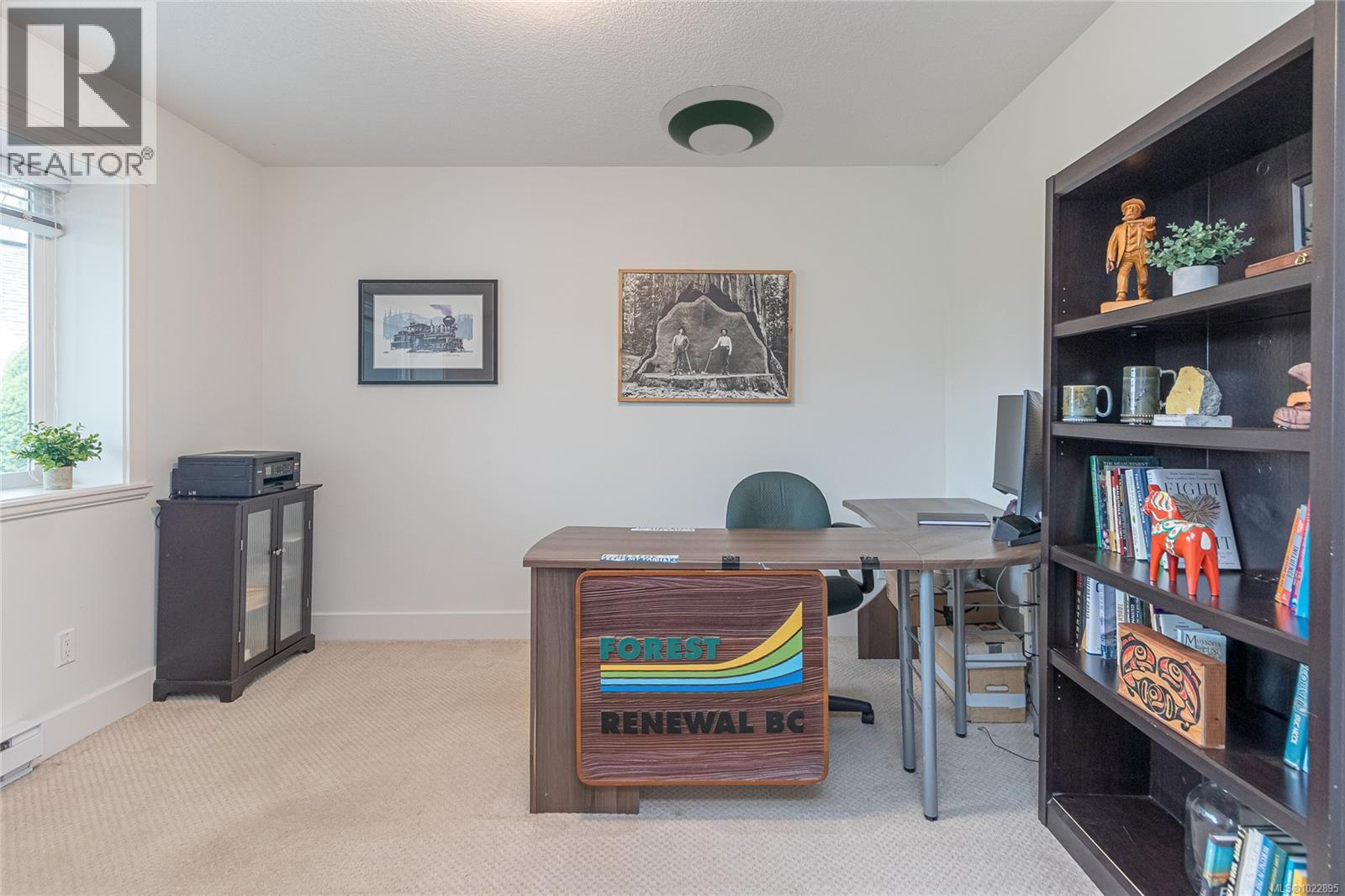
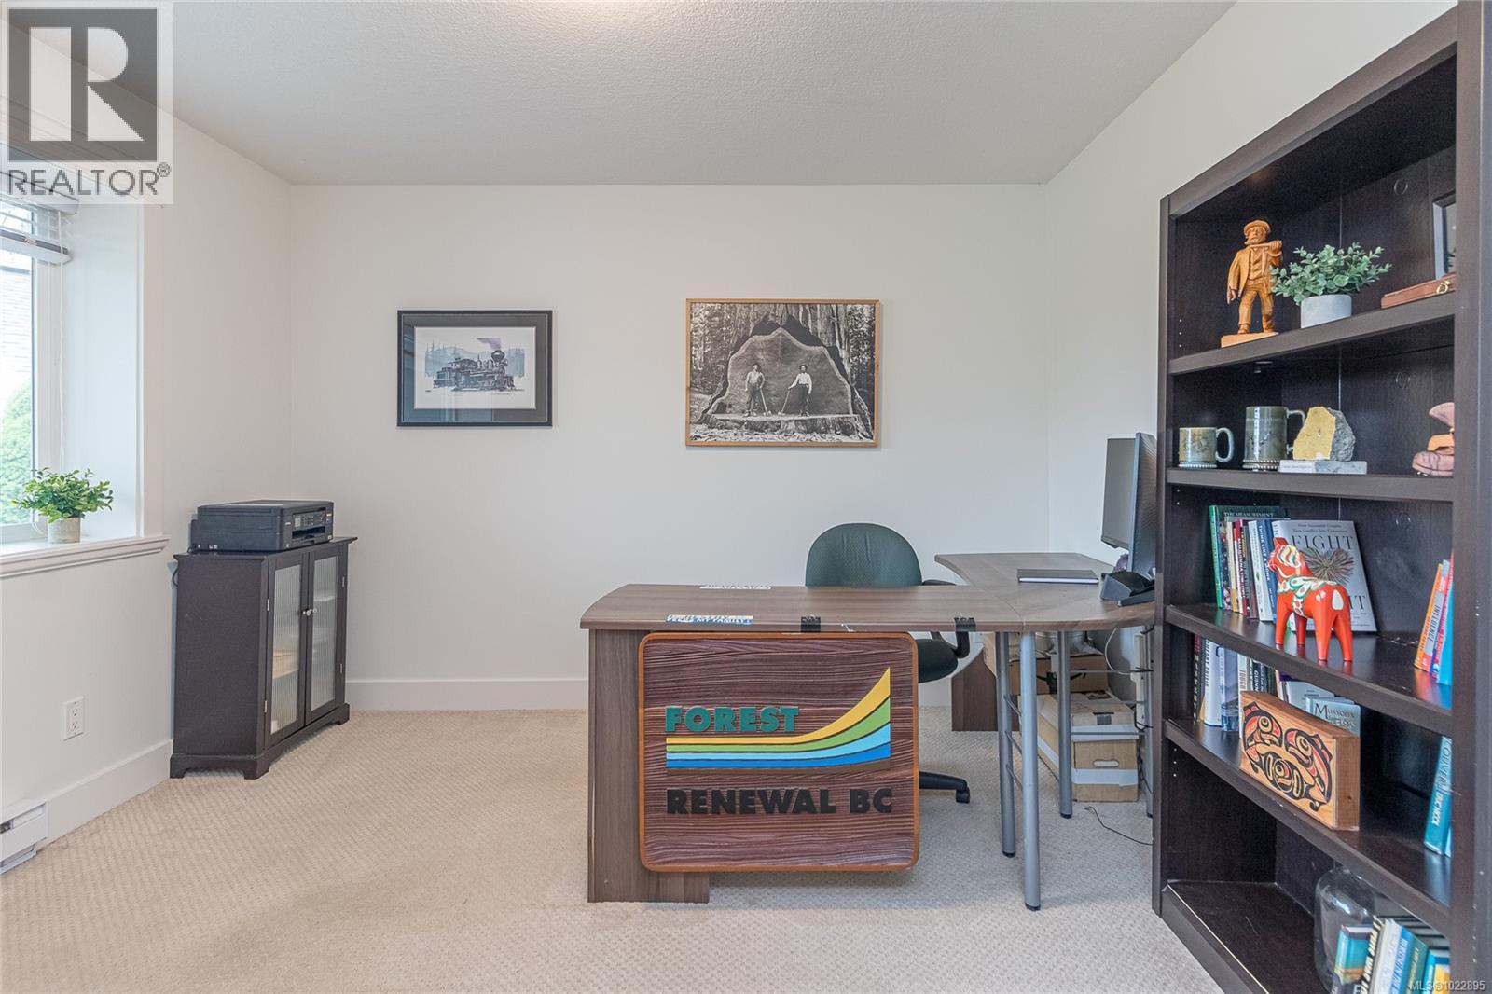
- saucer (720, 135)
